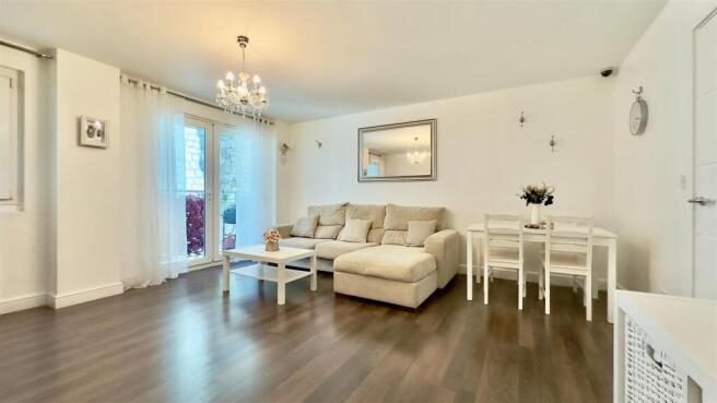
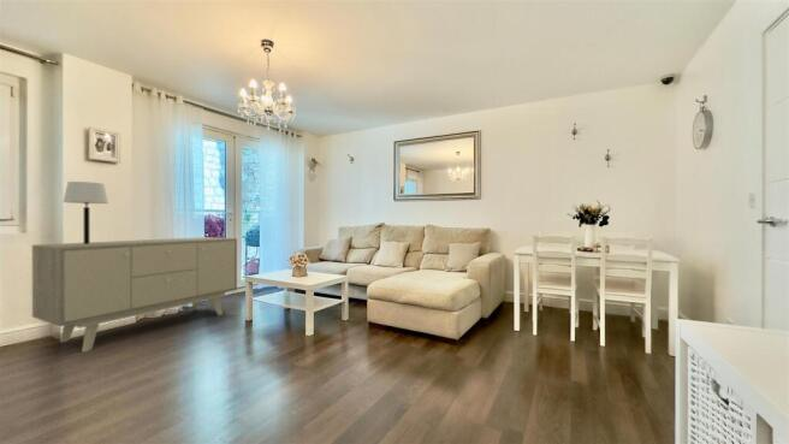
+ sideboard (152, 283)
+ table lamp (85, 213)
